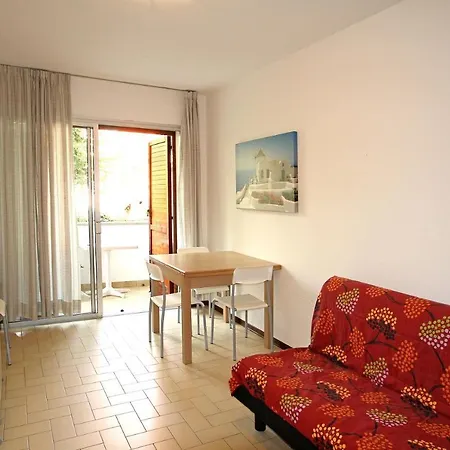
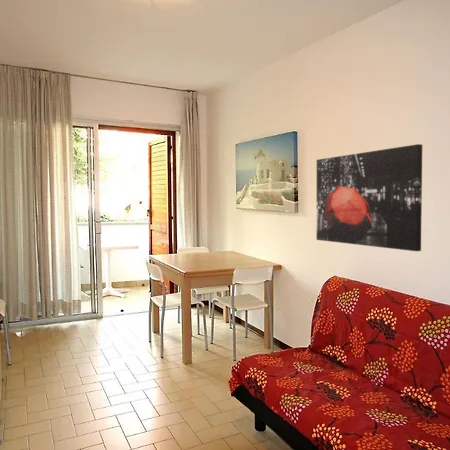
+ wall art (361, 199)
